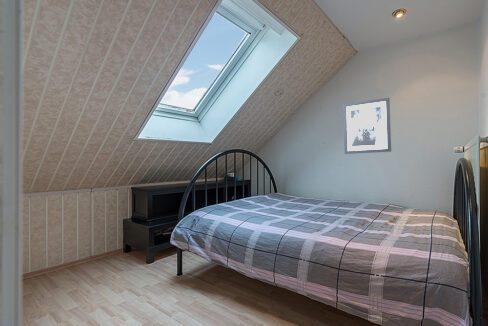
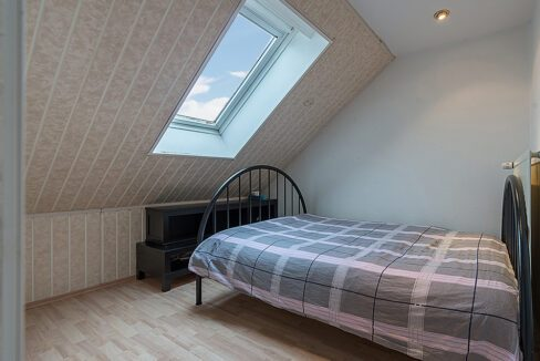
- wall art (366, 127)
